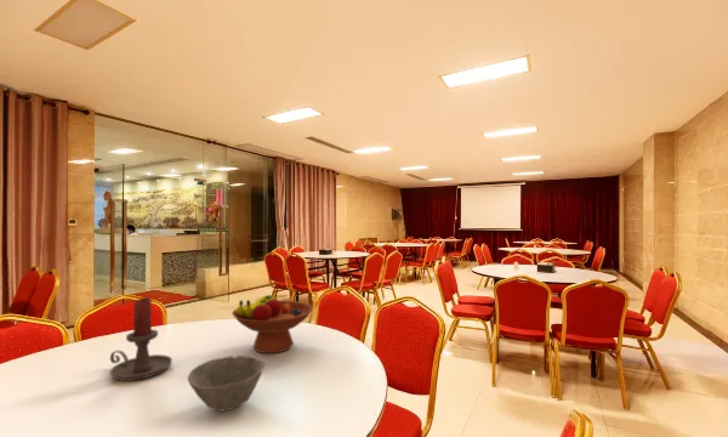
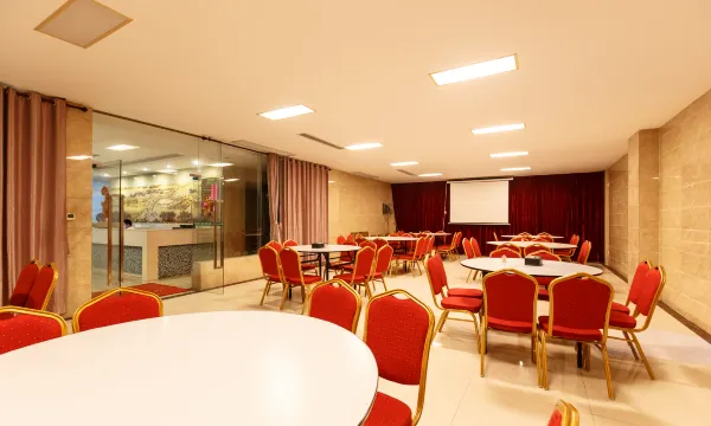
- fruit bowl (273, 320)
- candle holder (136, 334)
- bowl (227, 386)
